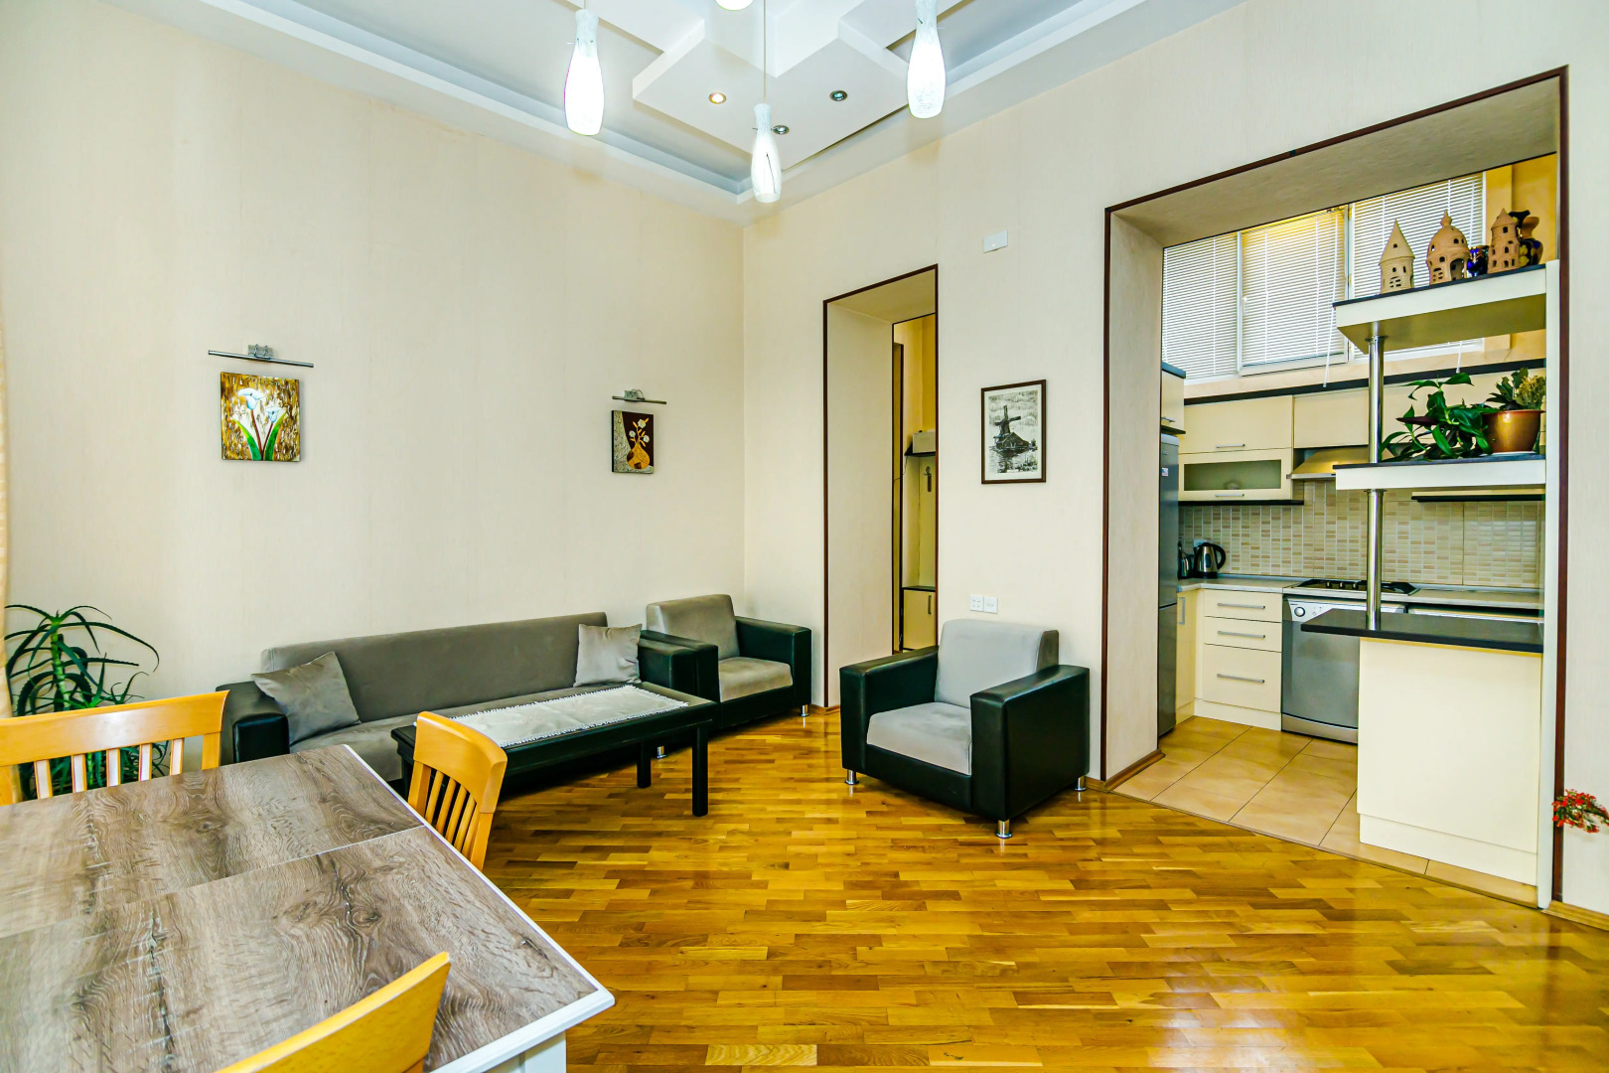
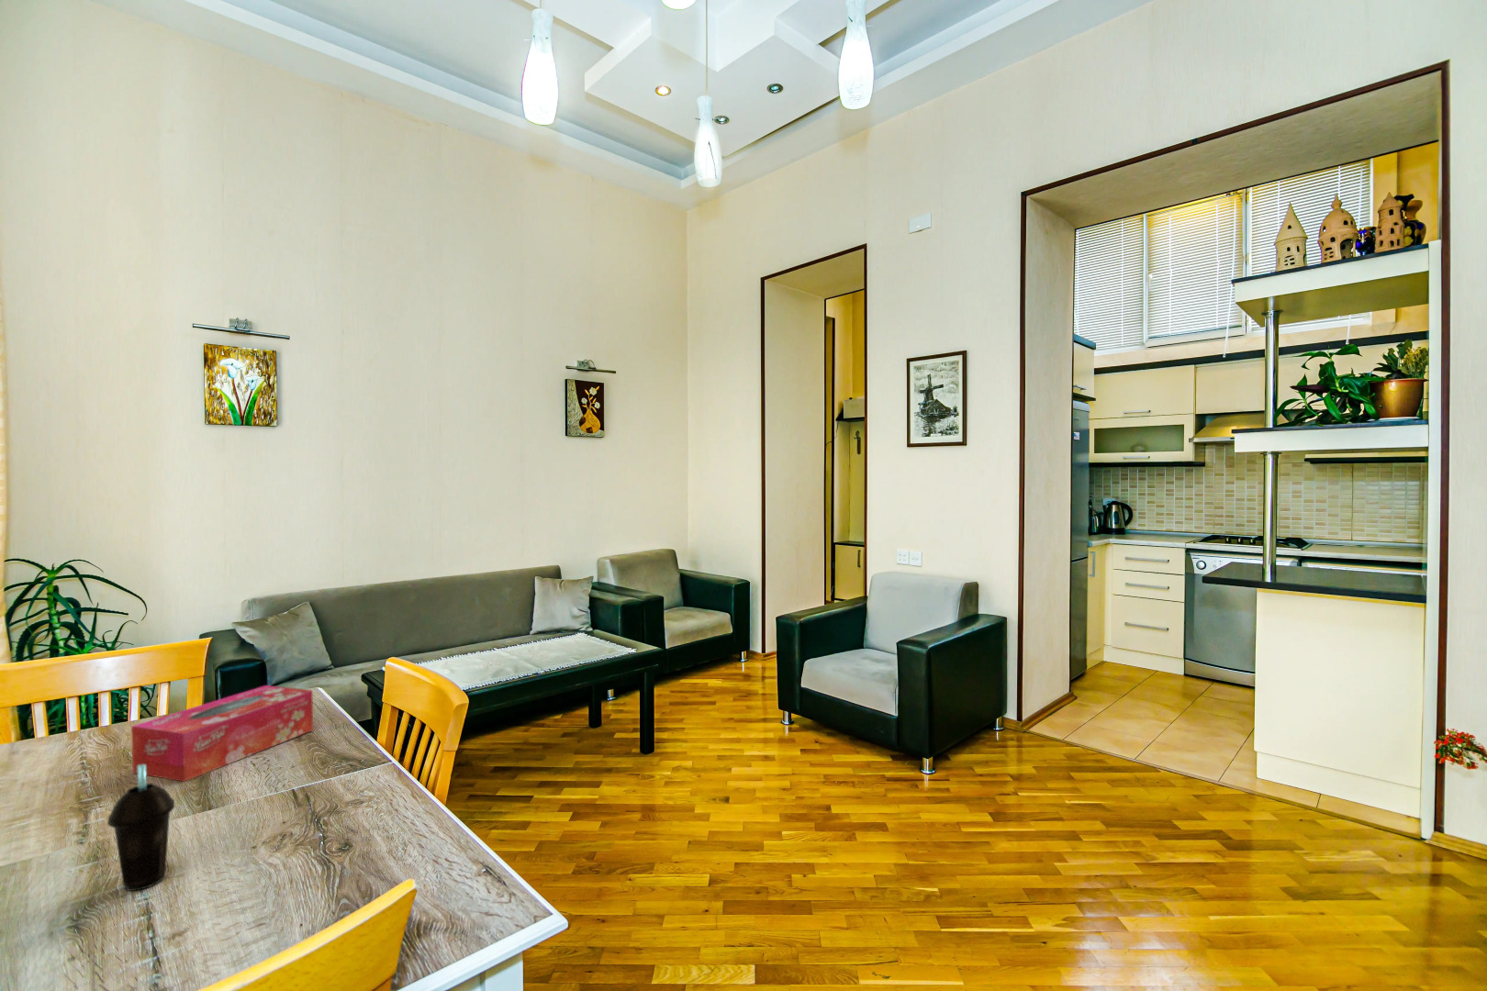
+ cup (143, 823)
+ tissue box (229, 728)
